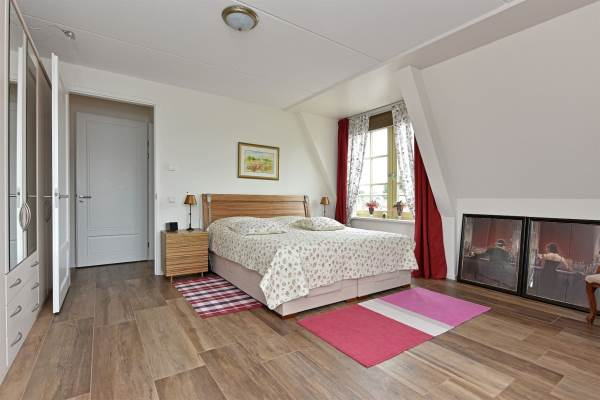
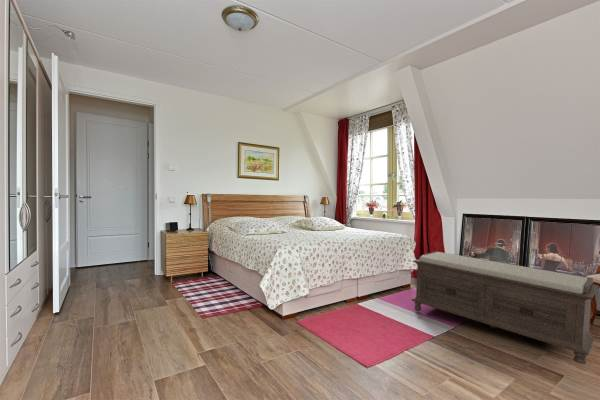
+ bench (493, 296)
